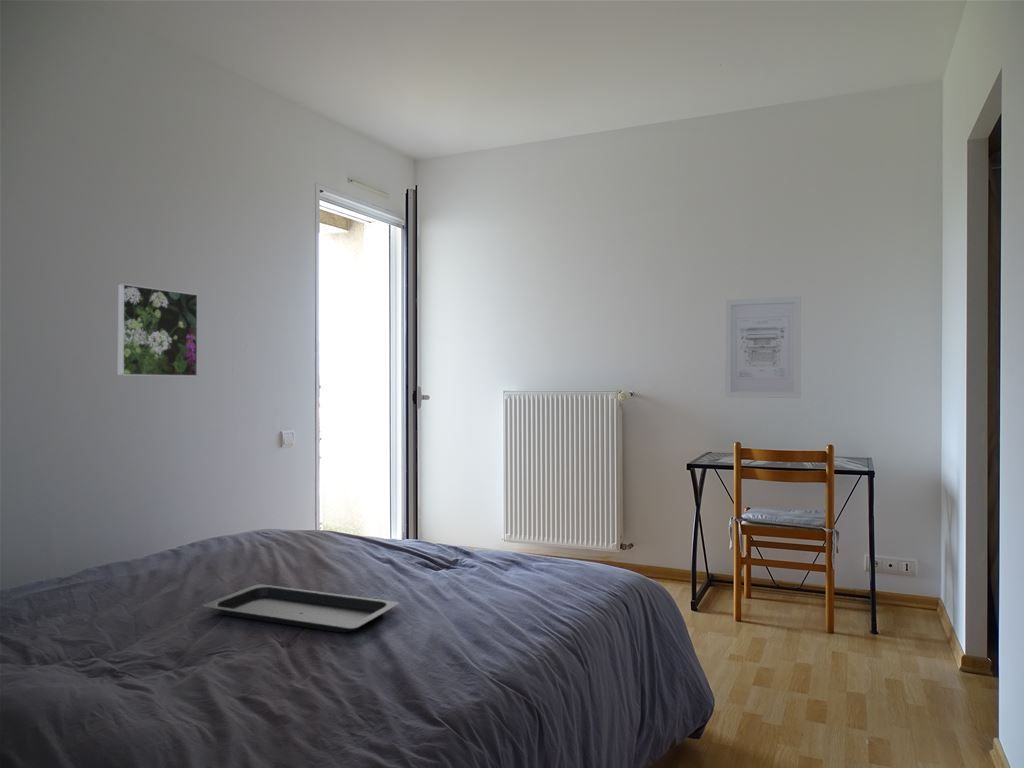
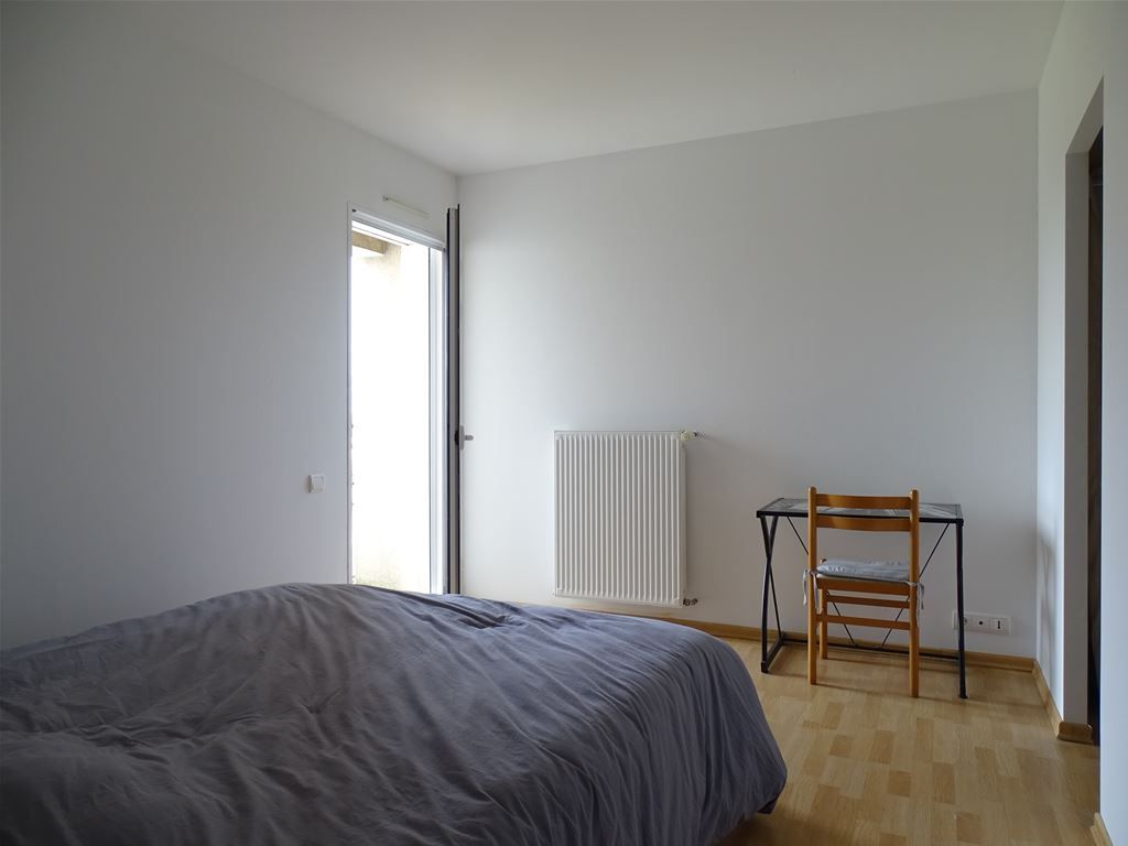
- wall art (762, 348)
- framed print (159, 332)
- serving tray (301, 608)
